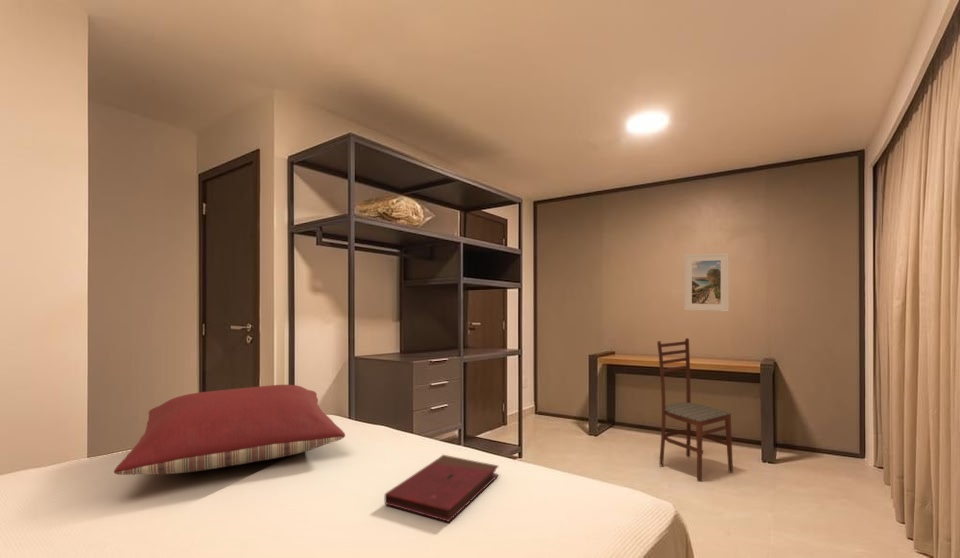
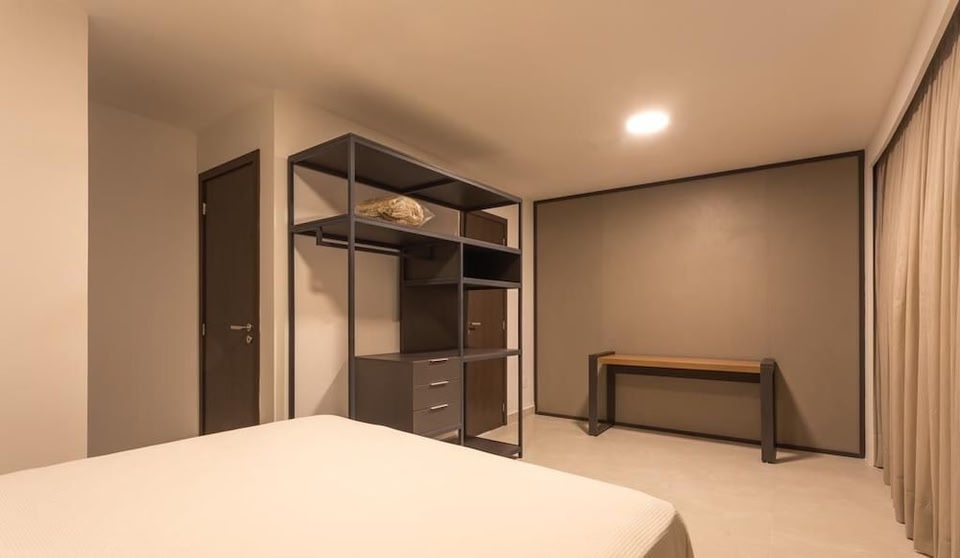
- pillow (240, 422)
- book (445, 483)
- dining chair (694, 405)
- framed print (706, 282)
